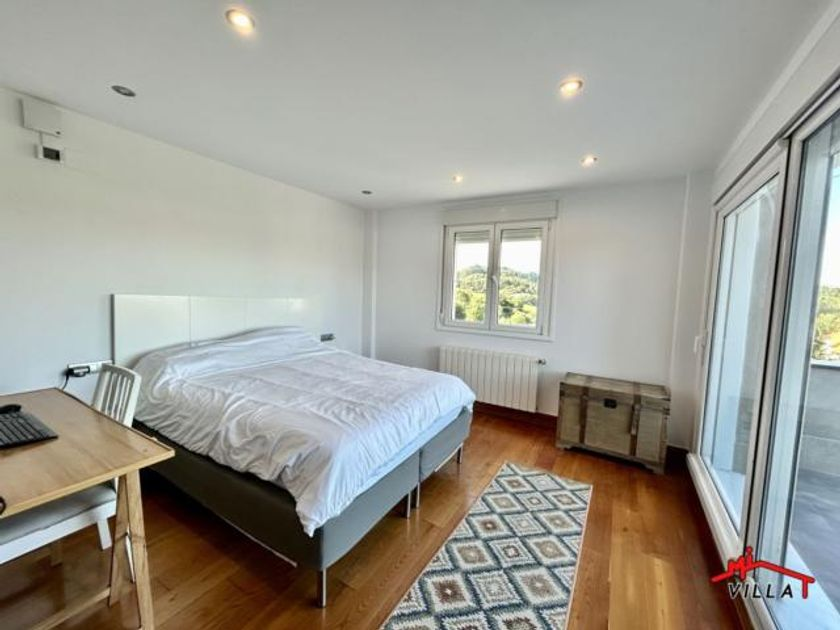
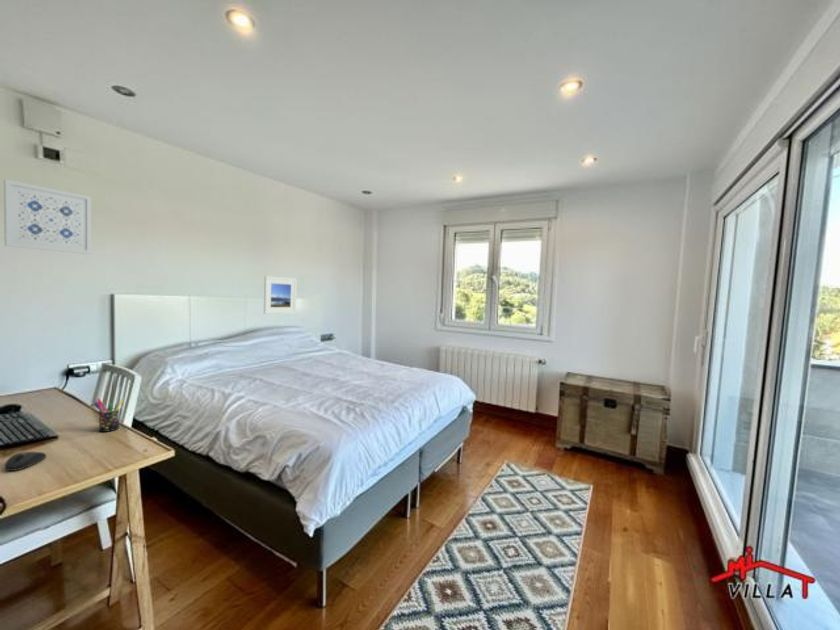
+ mouse (26, 458)
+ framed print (280, 295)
+ wall art (50, 219)
+ pen holder (108, 413)
